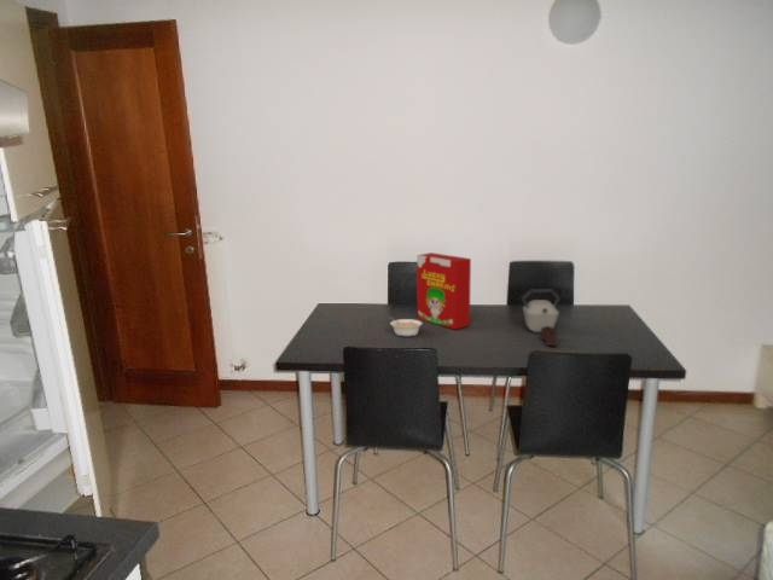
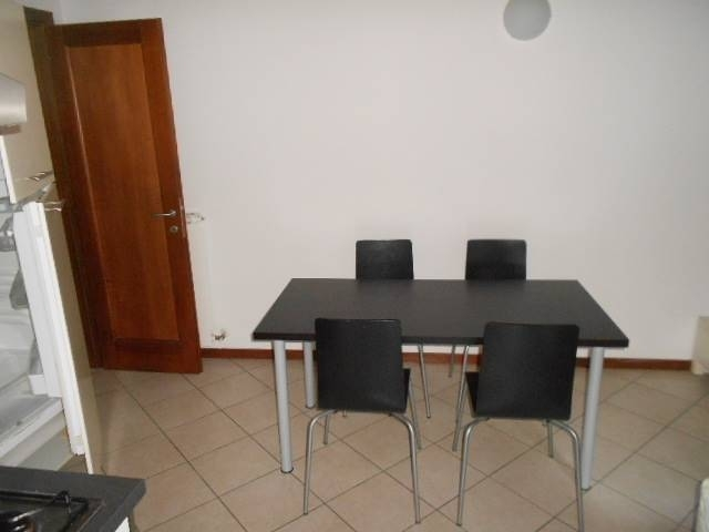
- legume (405, 326)
- cereal box (442, 289)
- kettle (545, 314)
